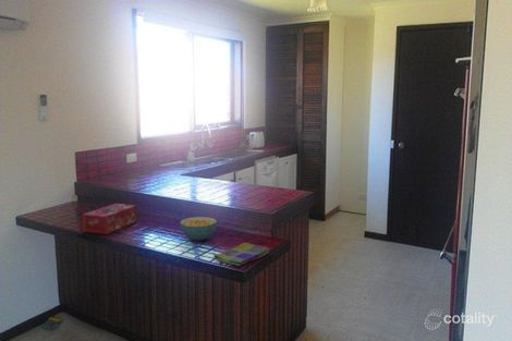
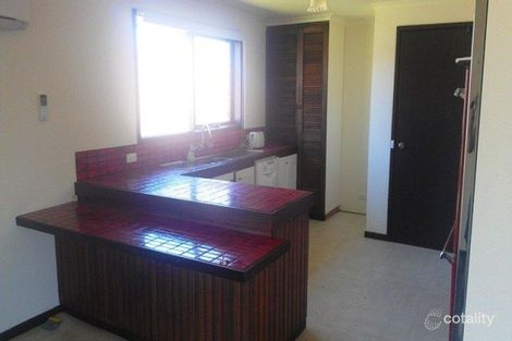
- dish towel (242, 253)
- tissue box (111, 217)
- cereal bowl (198, 230)
